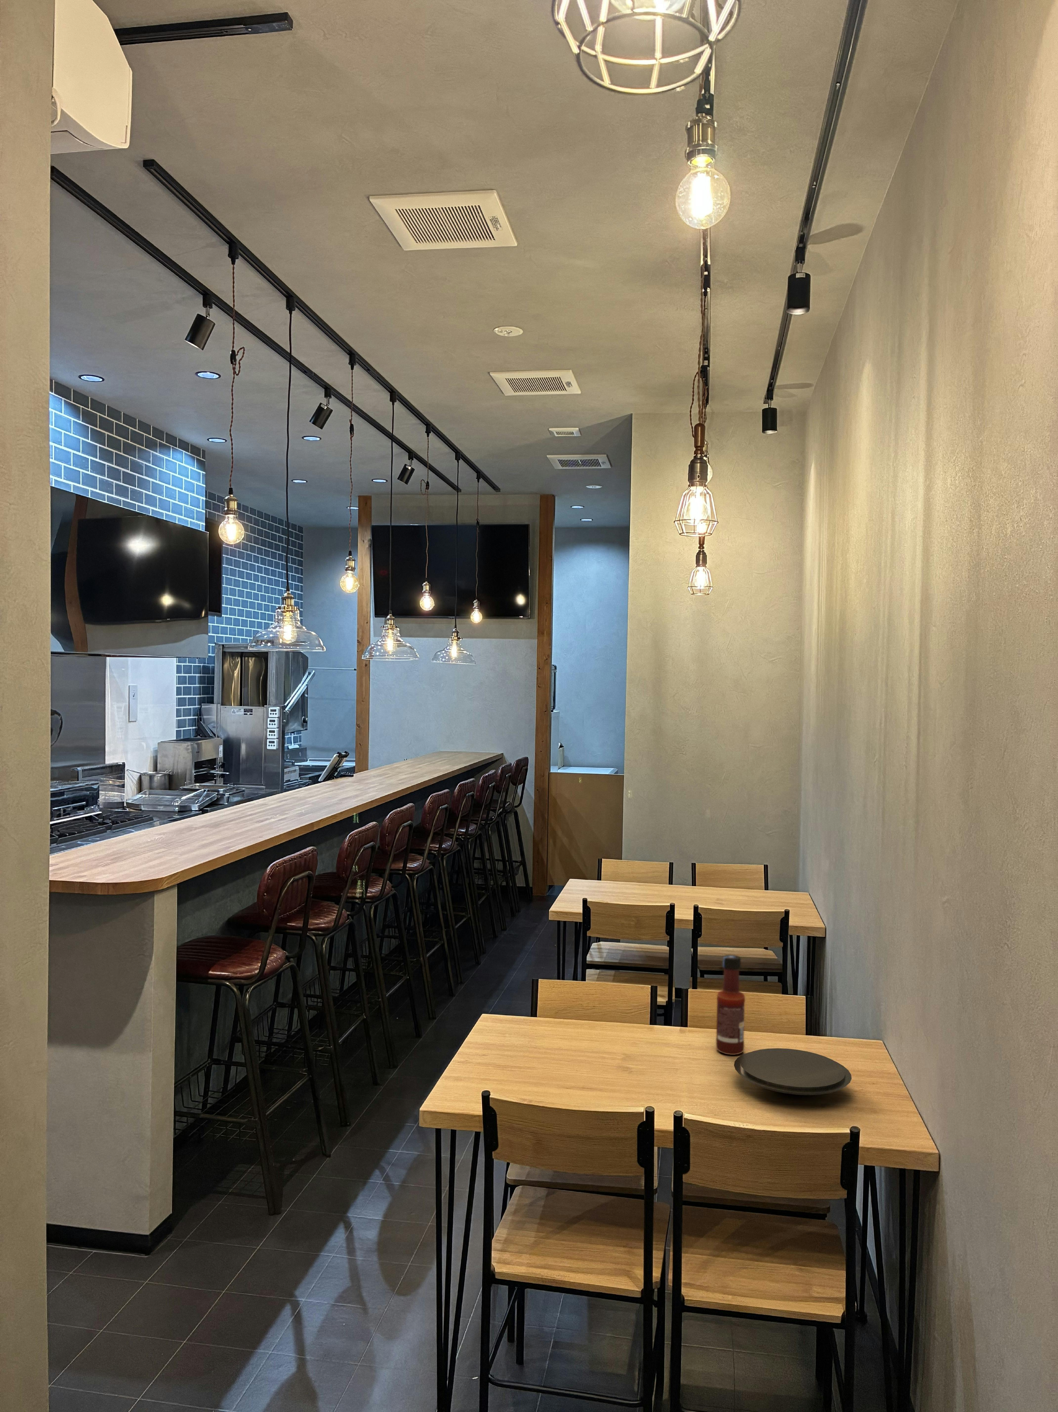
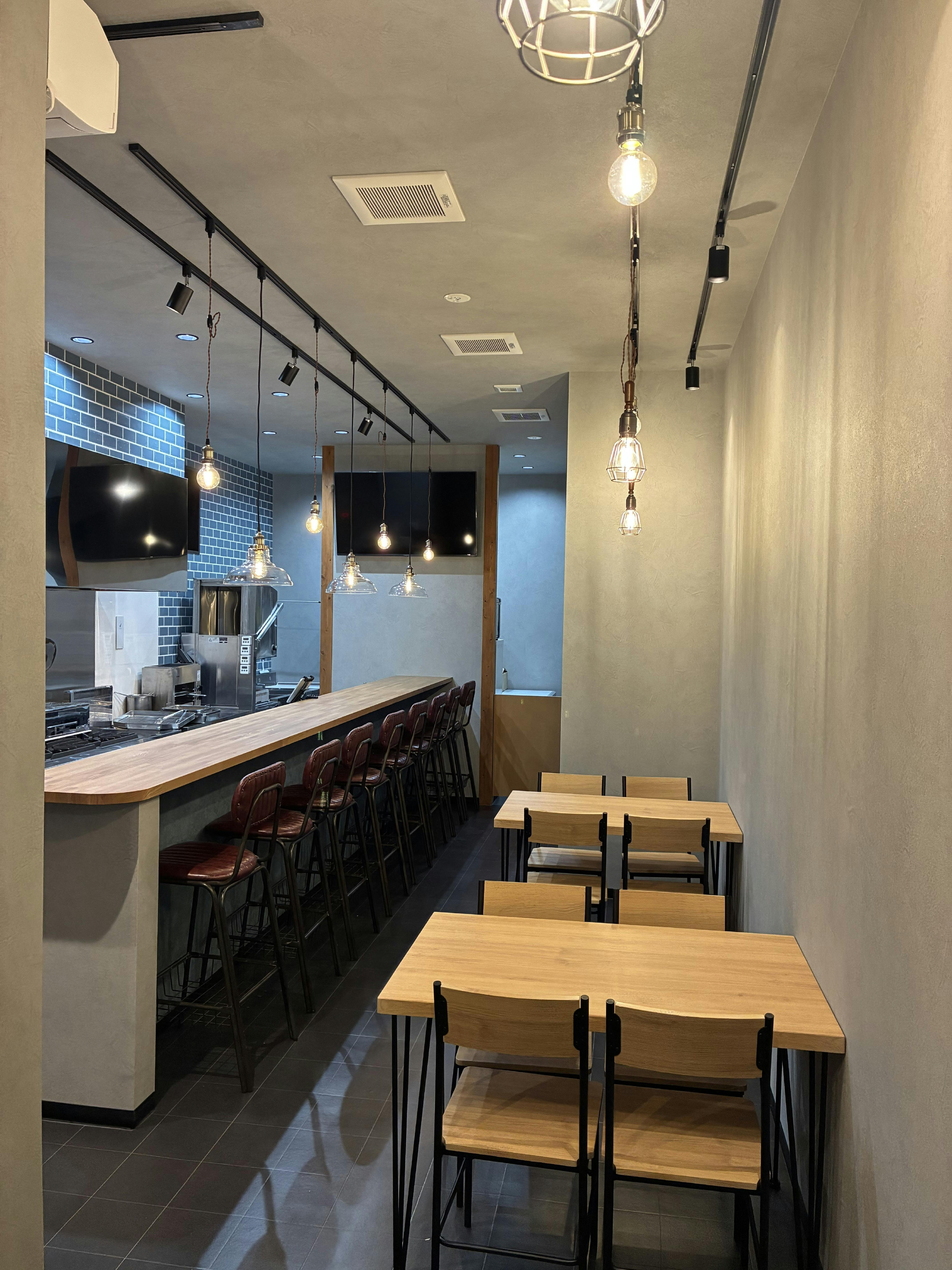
- tabasco sauce (731, 1004)
- plate (791, 1077)
